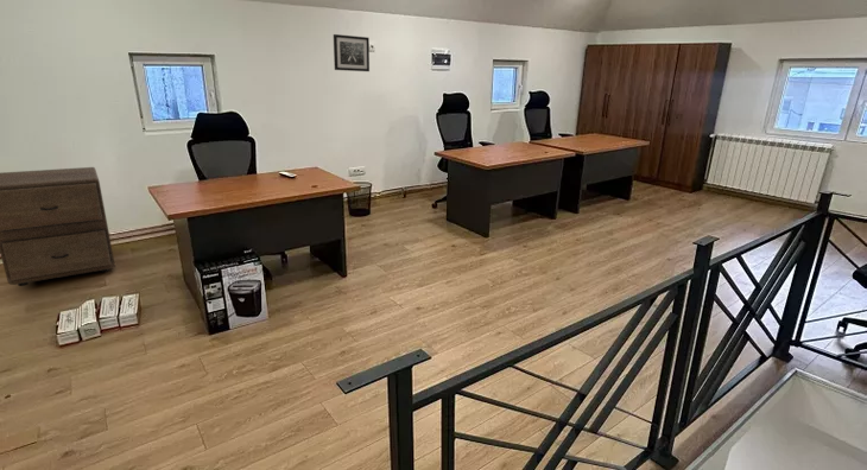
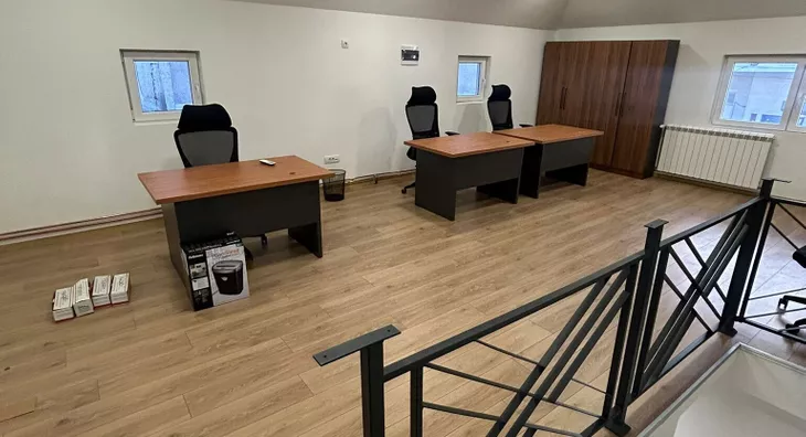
- wall art (352, 53)
- filing cabinet (56, 223)
